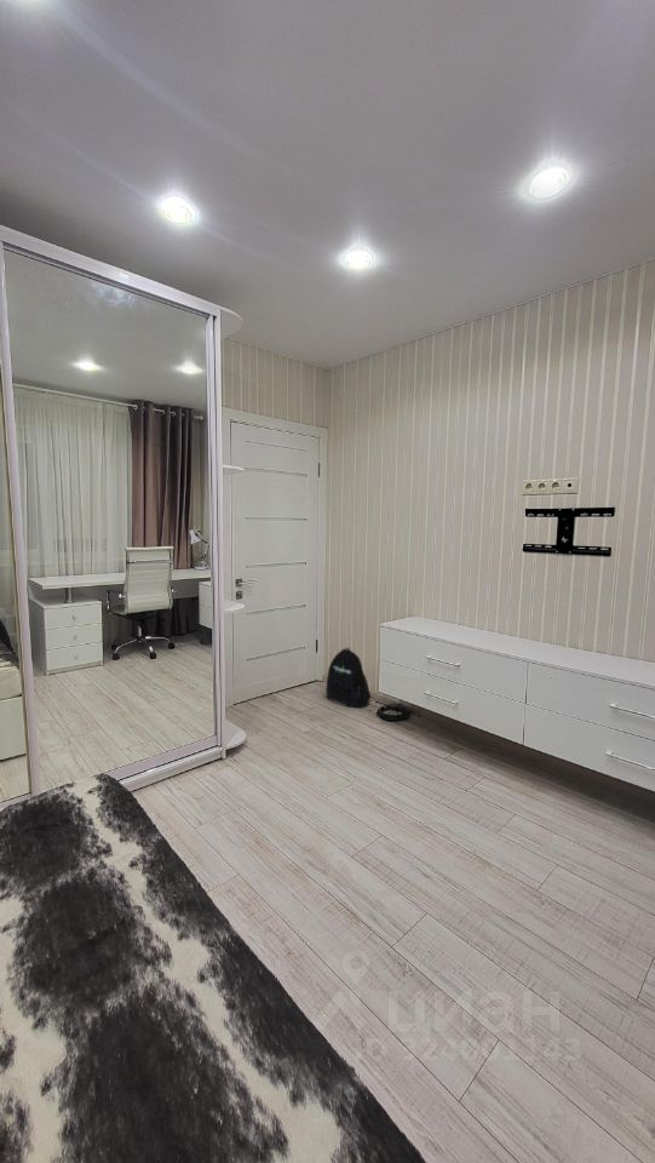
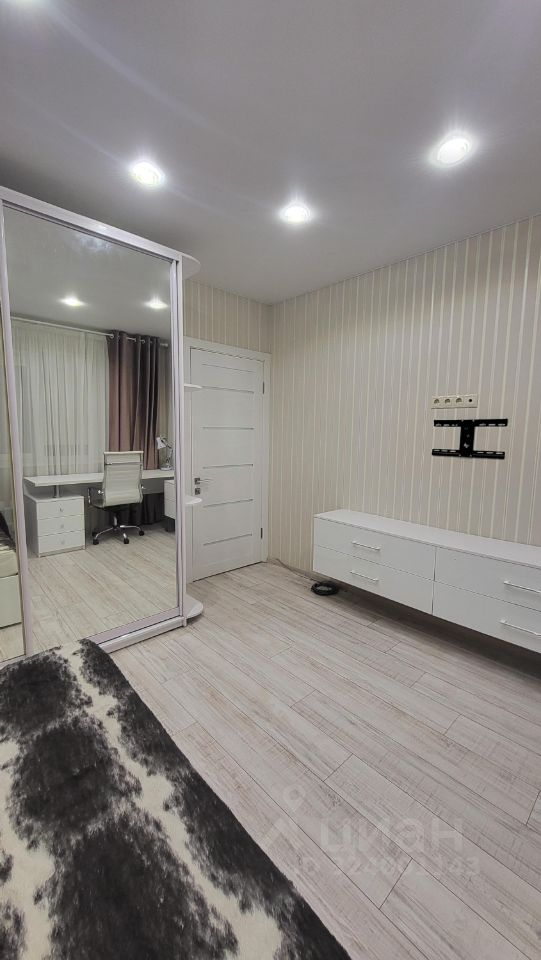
- backpack (345, 672)
